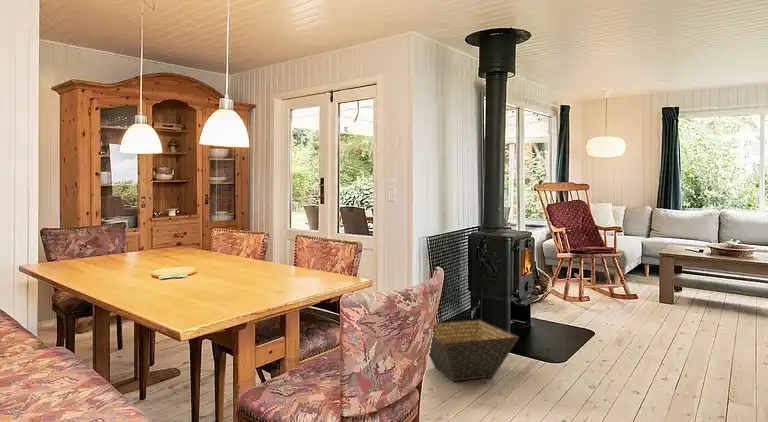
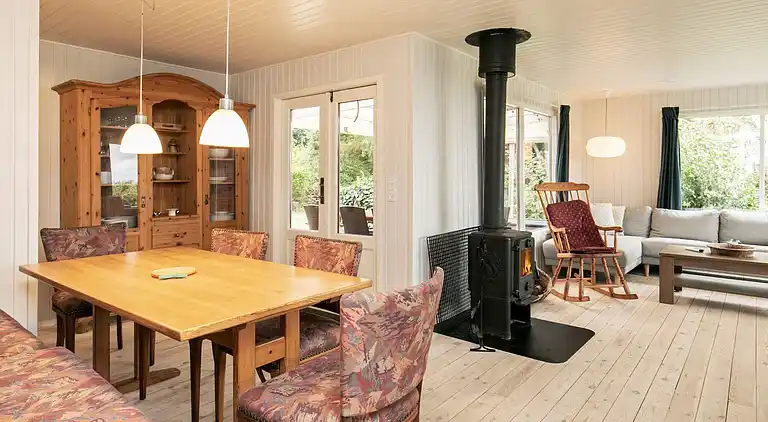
- basket (463, 351)
